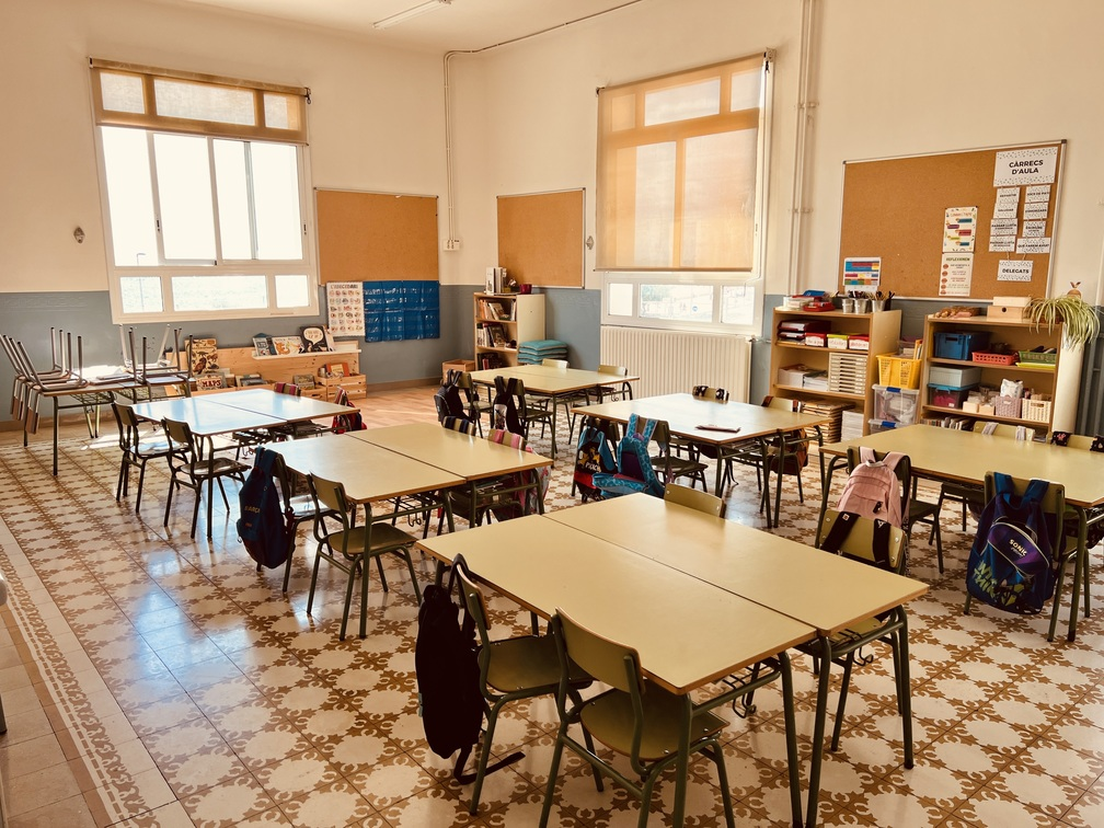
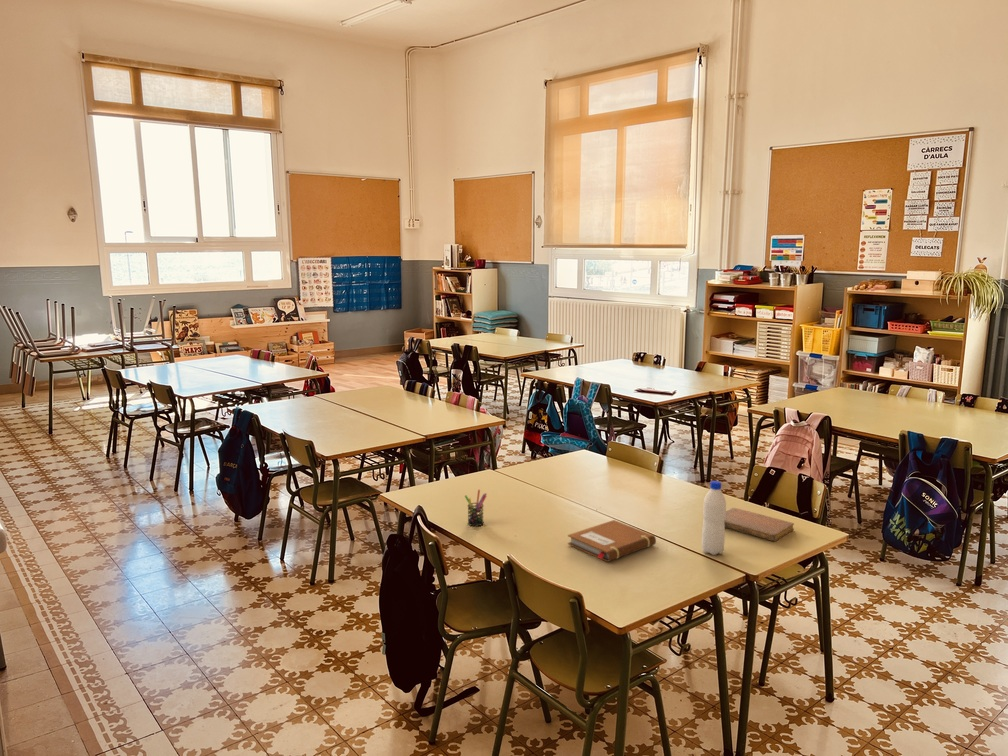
+ water bottle (714, 517)
+ notebook (610, 540)
+ pen holder (474, 506)
+ notebook (752, 523)
